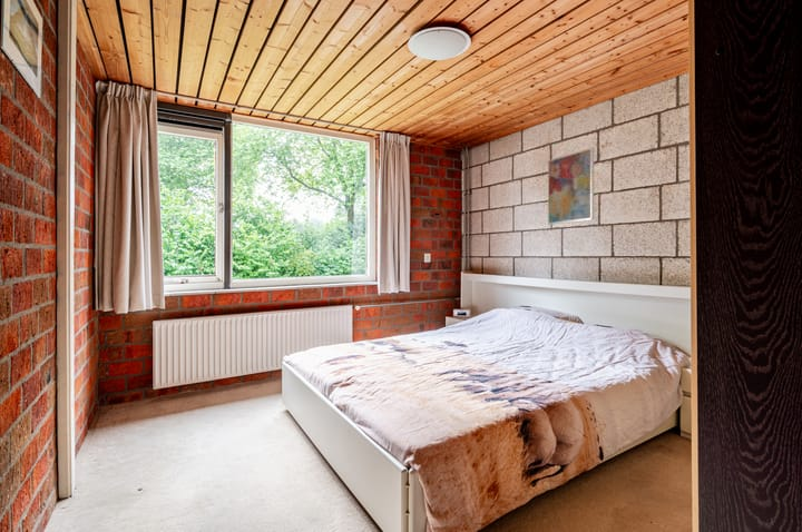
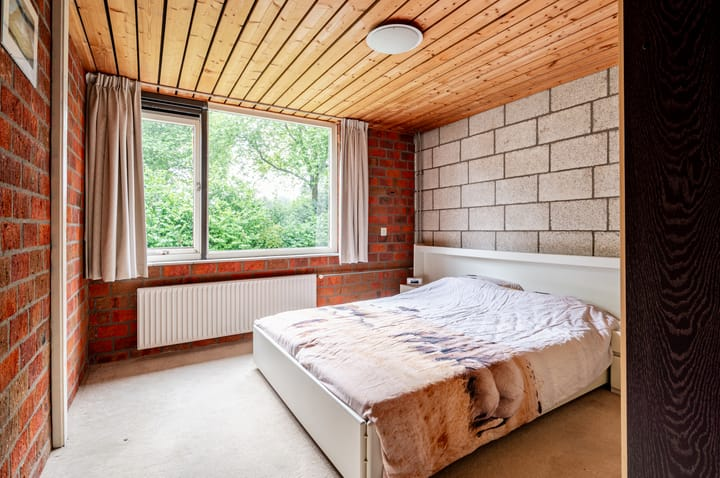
- wall art (569, 188)
